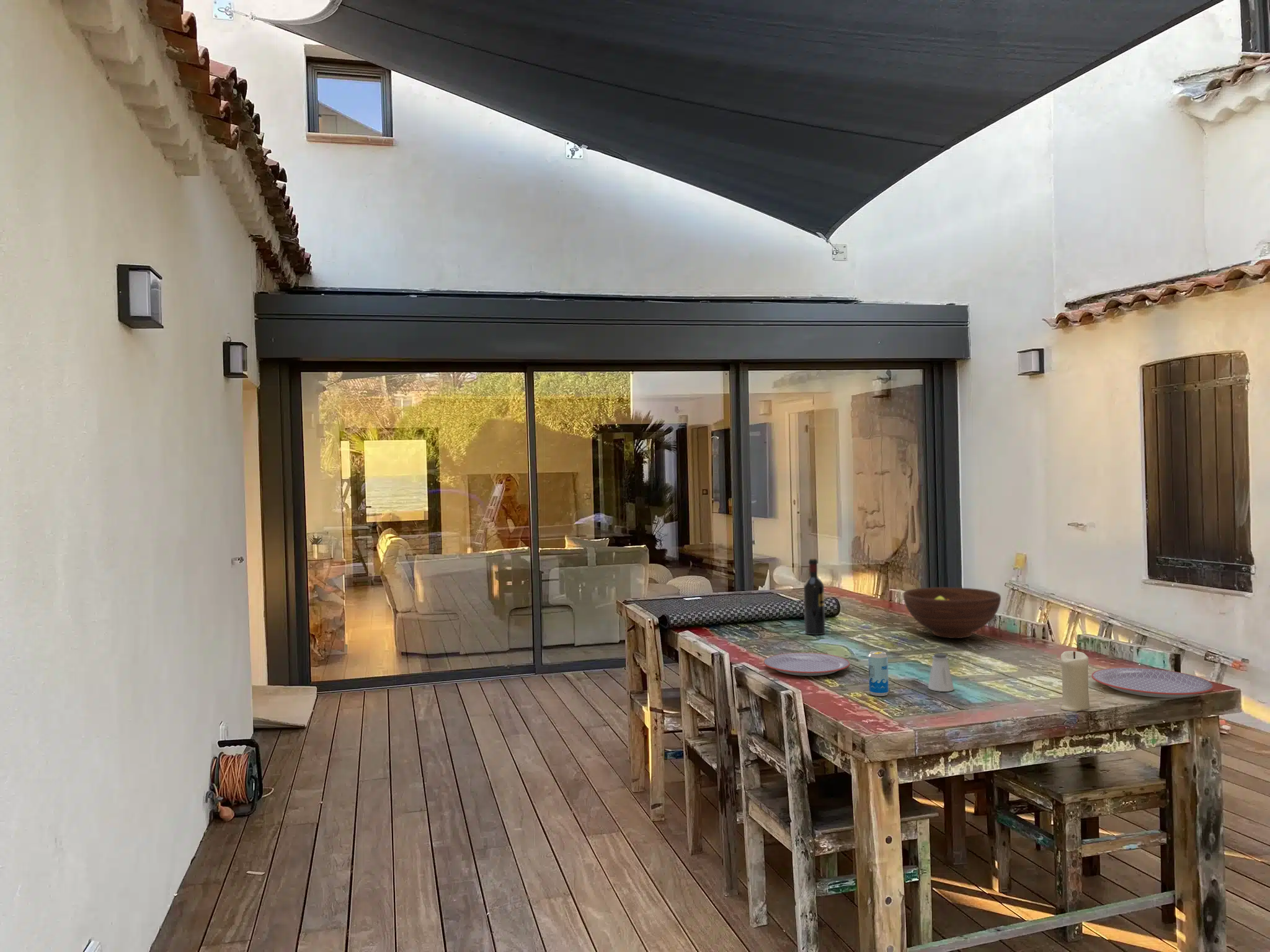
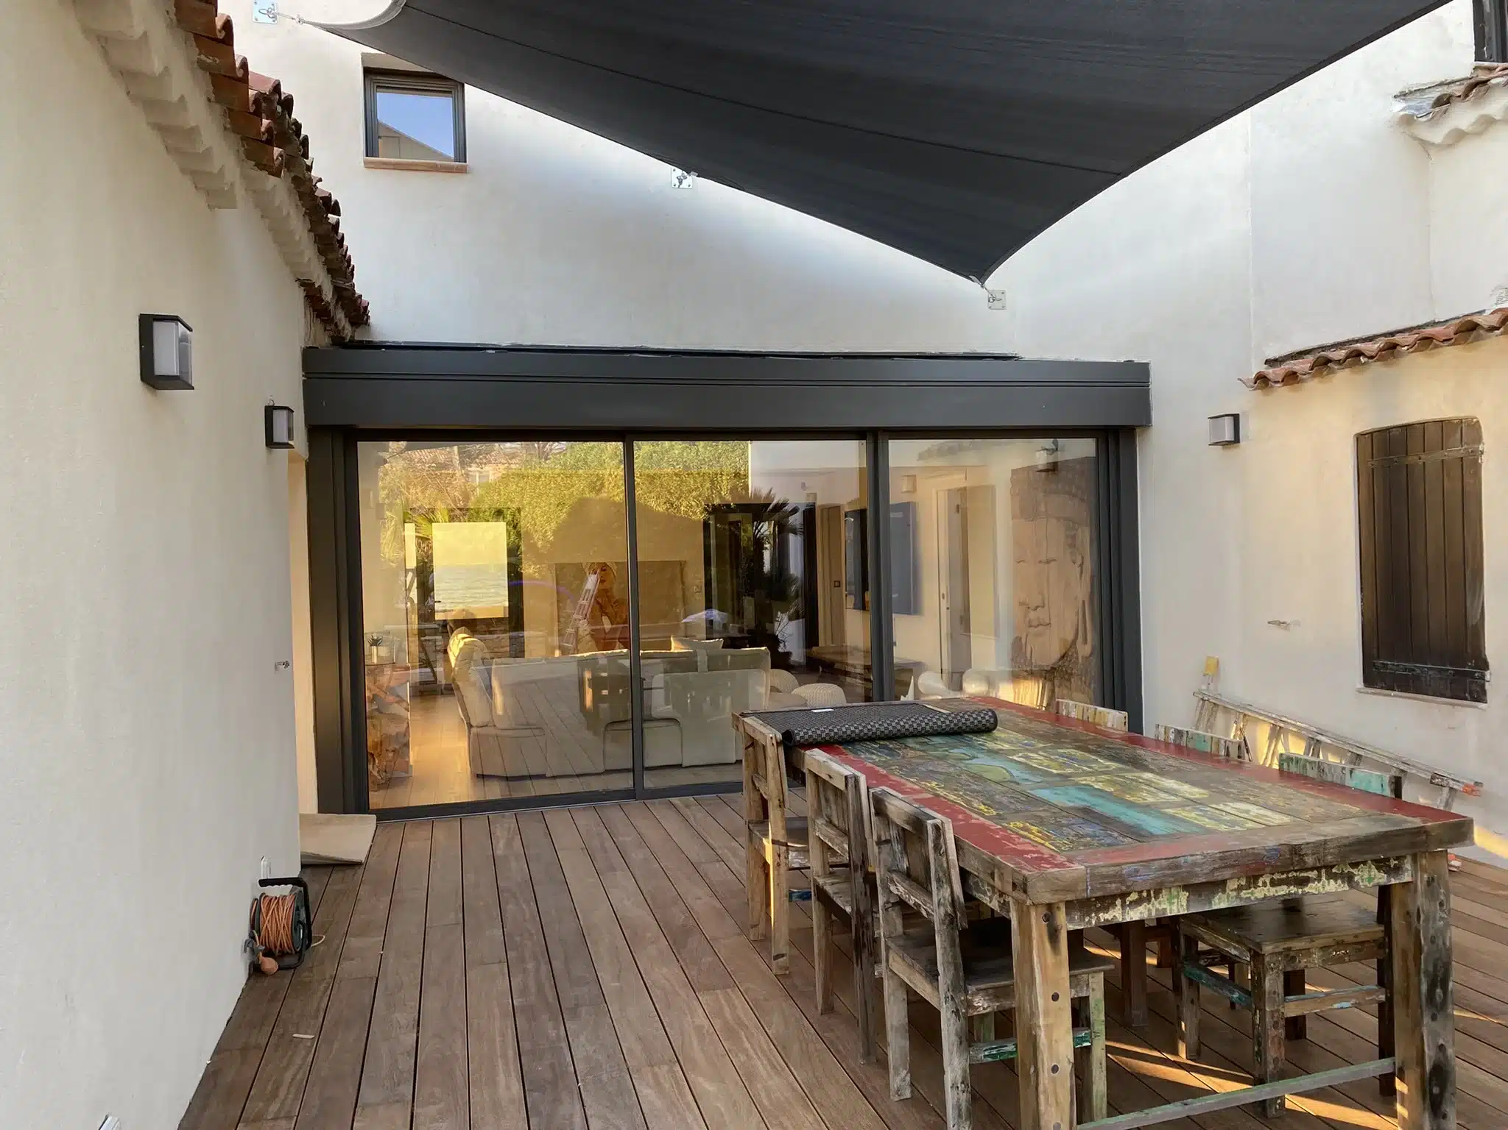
- plate (1150, 684)
- candle (1074, 679)
- plate (806, 665)
- saltshaker (940, 671)
- beverage can (878, 673)
- wine bottle (814, 596)
- fruit bowl (951, 614)
